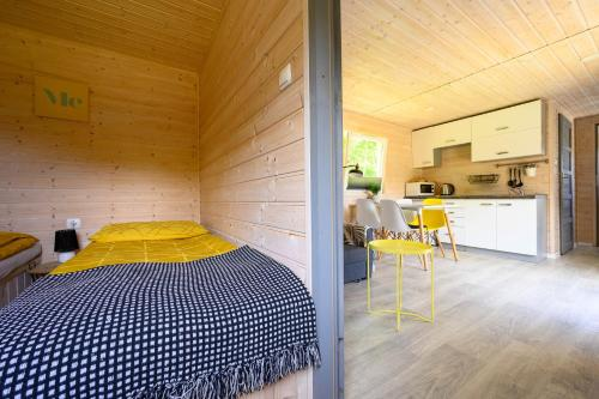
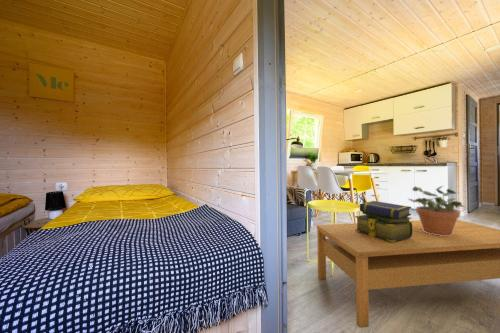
+ potted plant (437, 208)
+ coffee table (416, 261)
+ stack of books (384, 219)
